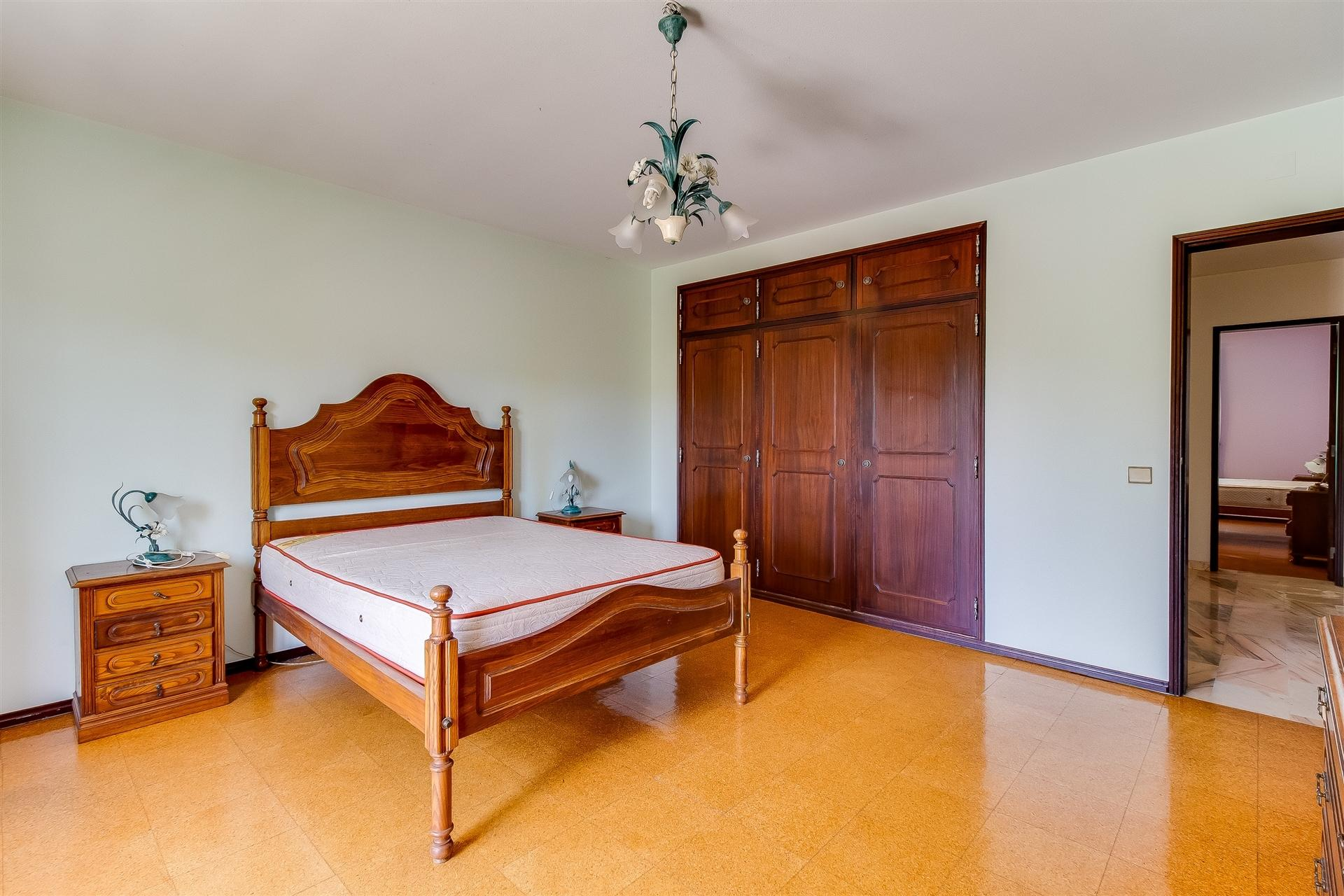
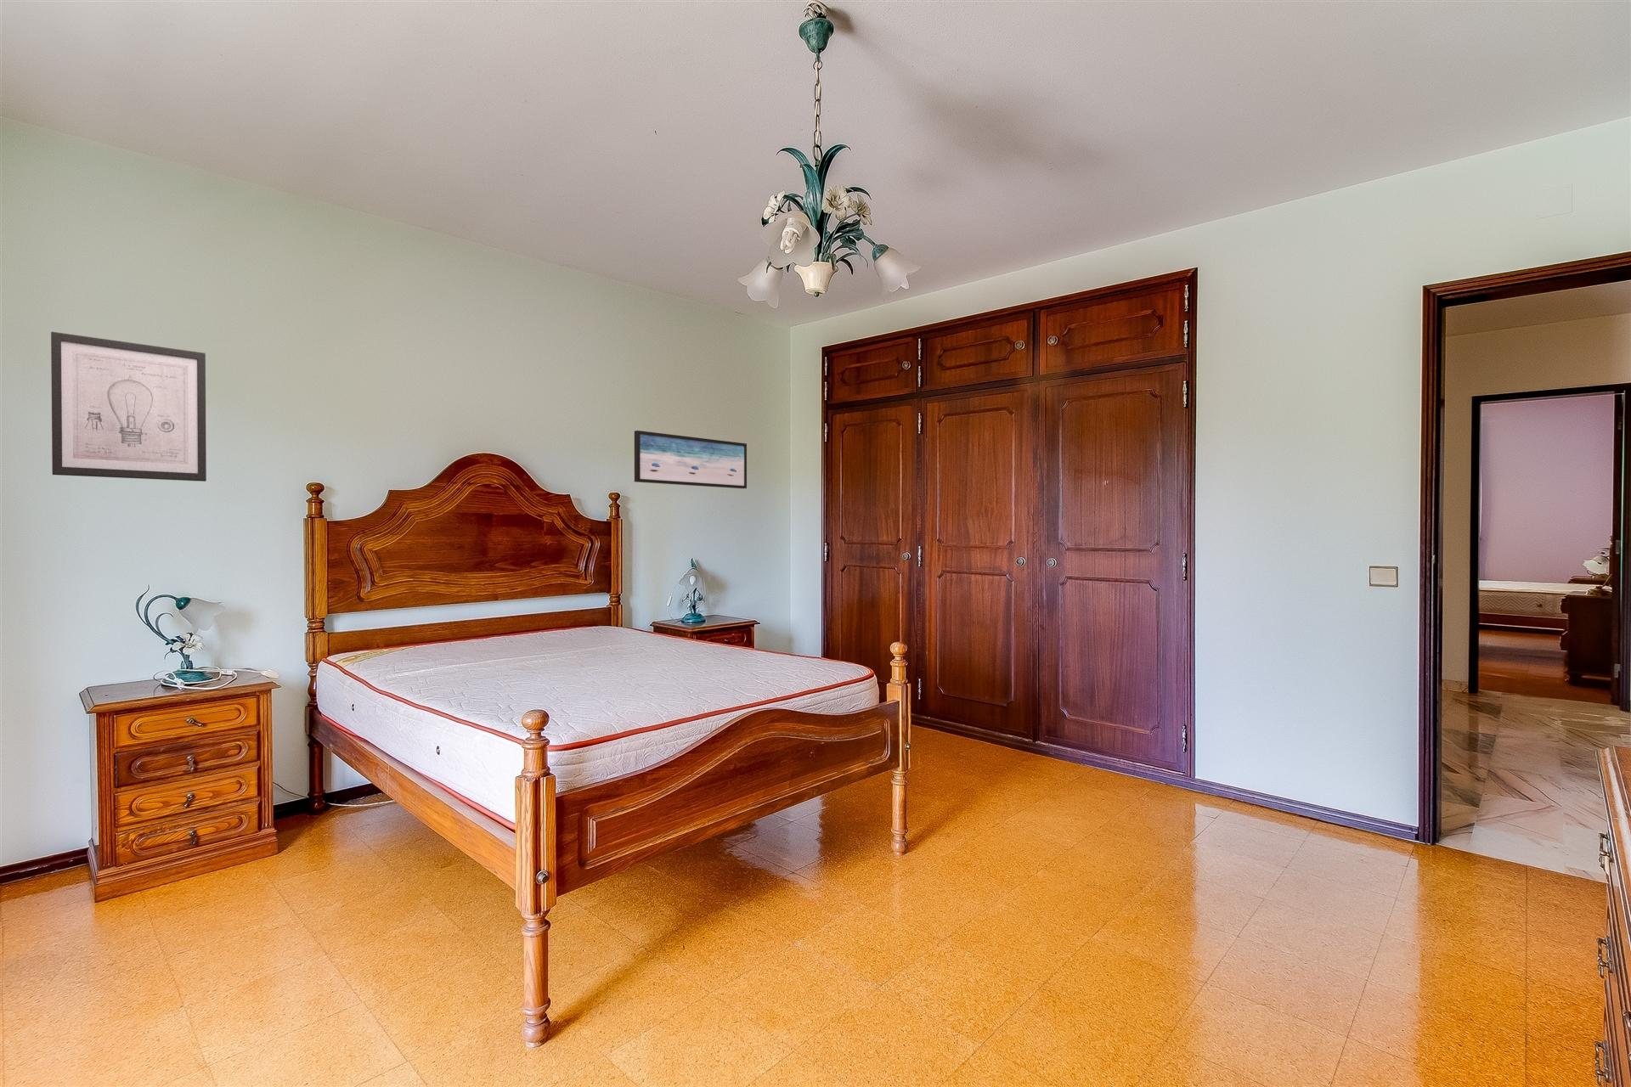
+ wall art (132, 410)
+ wall art (694, 461)
